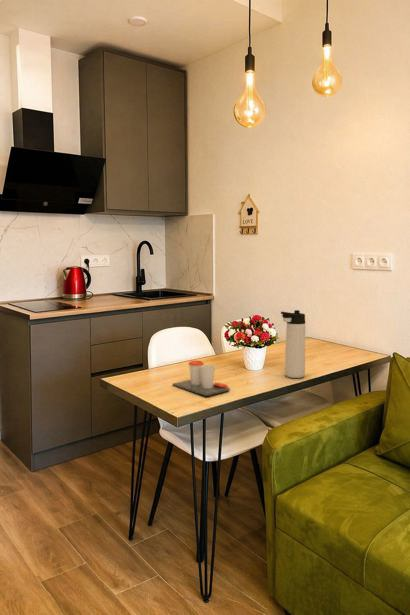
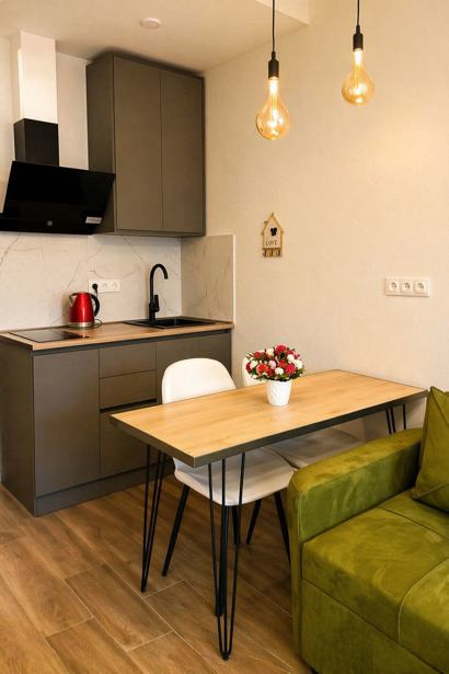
- cup (203, 375)
- thermos bottle (292, 344)
